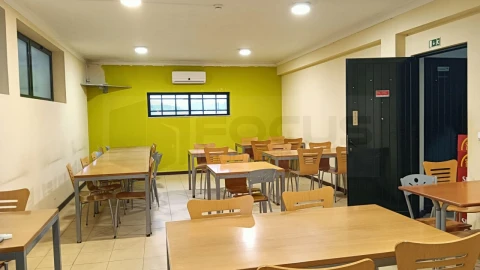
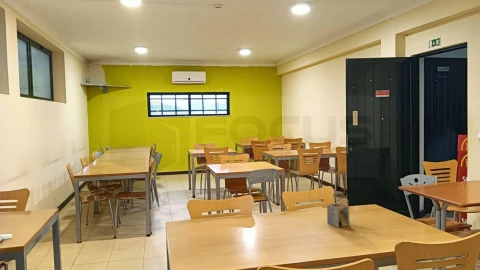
+ napkin holder (338, 211)
